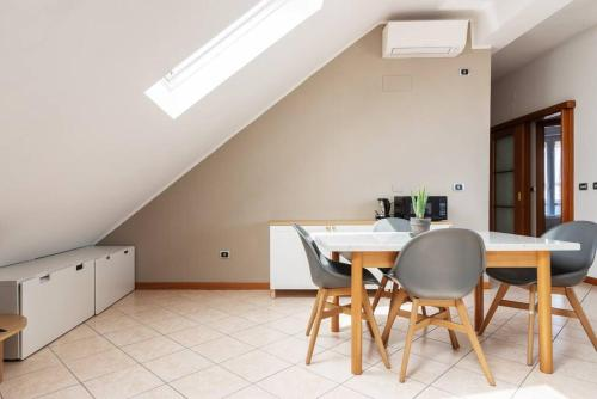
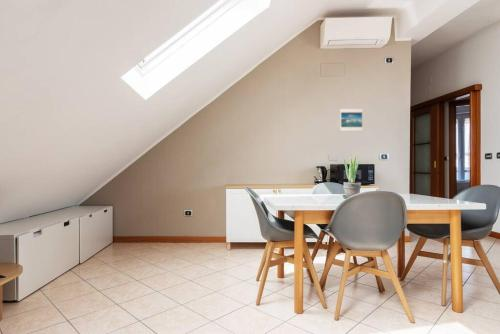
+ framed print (351, 120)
